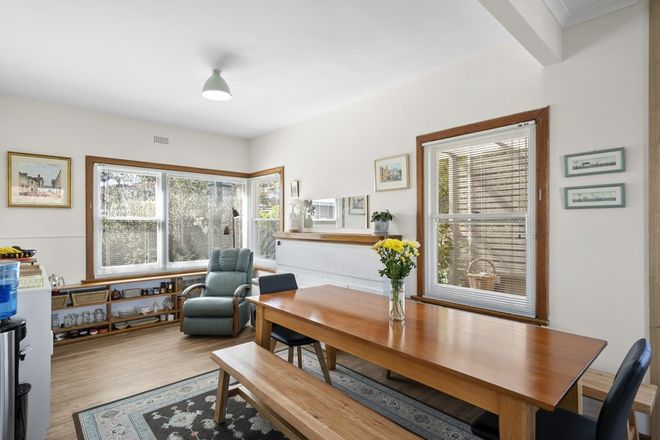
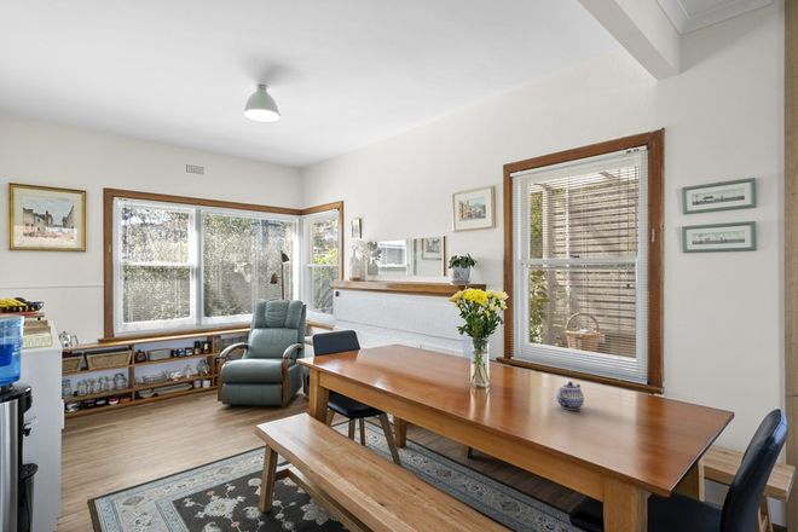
+ teapot (569, 394)
